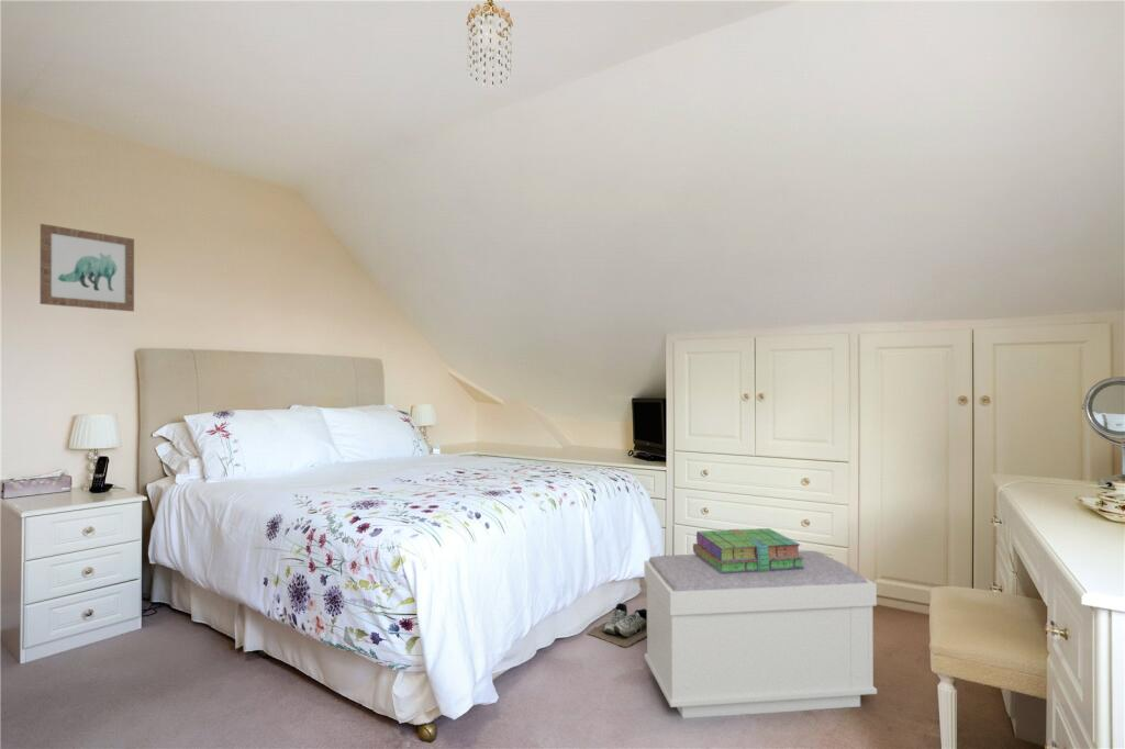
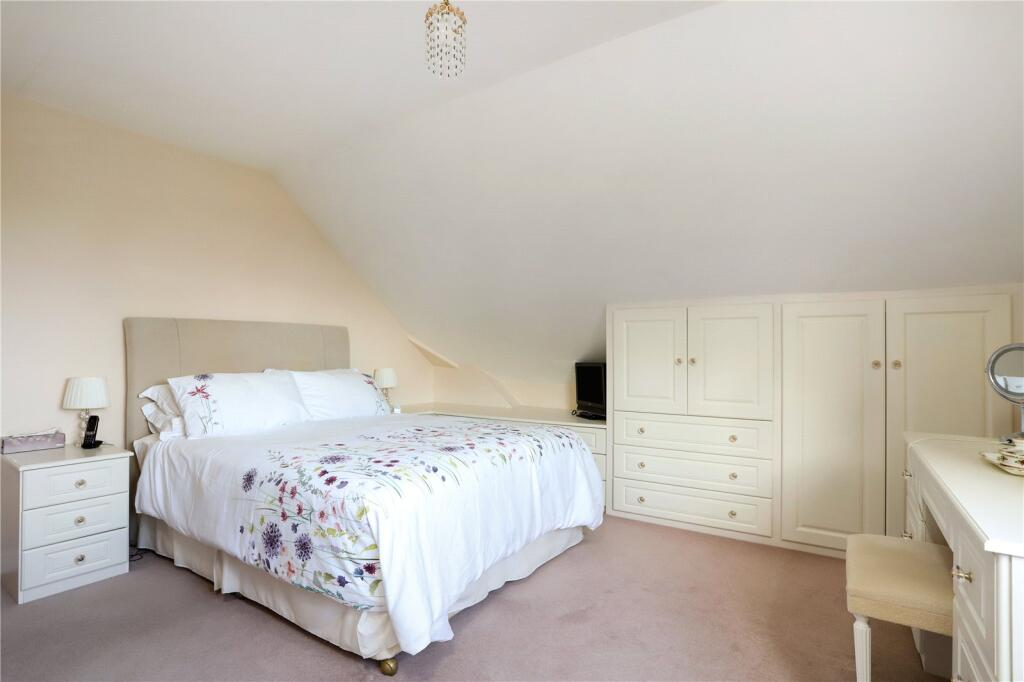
- wall art (89, 269)
- bench (753, 625)
- shoe (622, 619)
- stack of books (746, 548)
